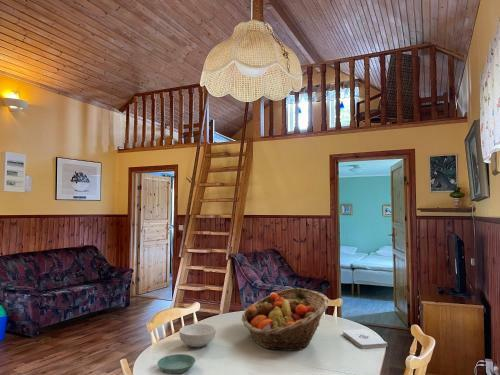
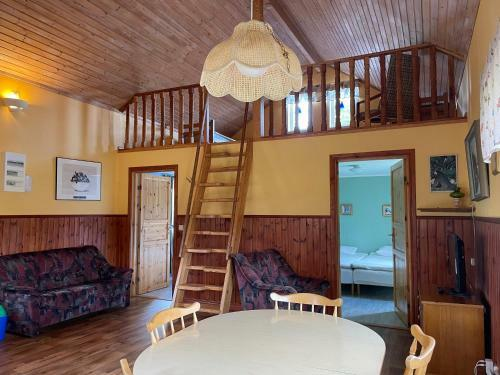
- fruit basket (284, 316)
- notepad (363, 338)
- cereal bowl (197, 336)
- saucer (176, 364)
